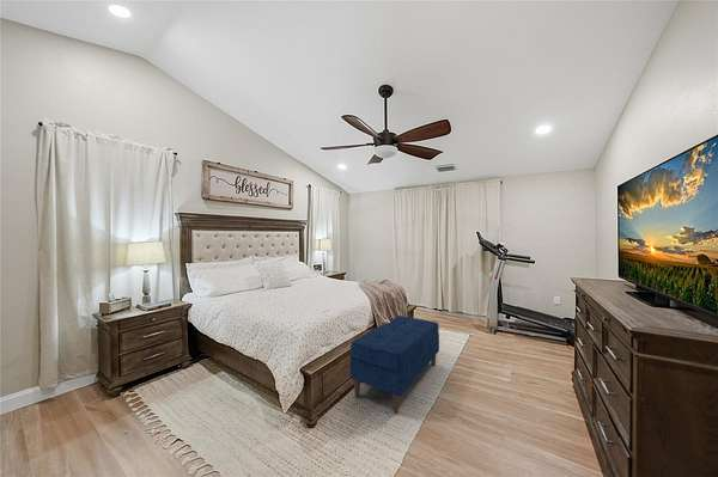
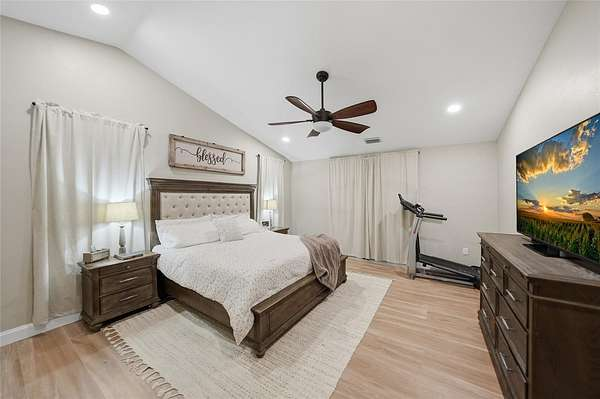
- bench (398, 354)
